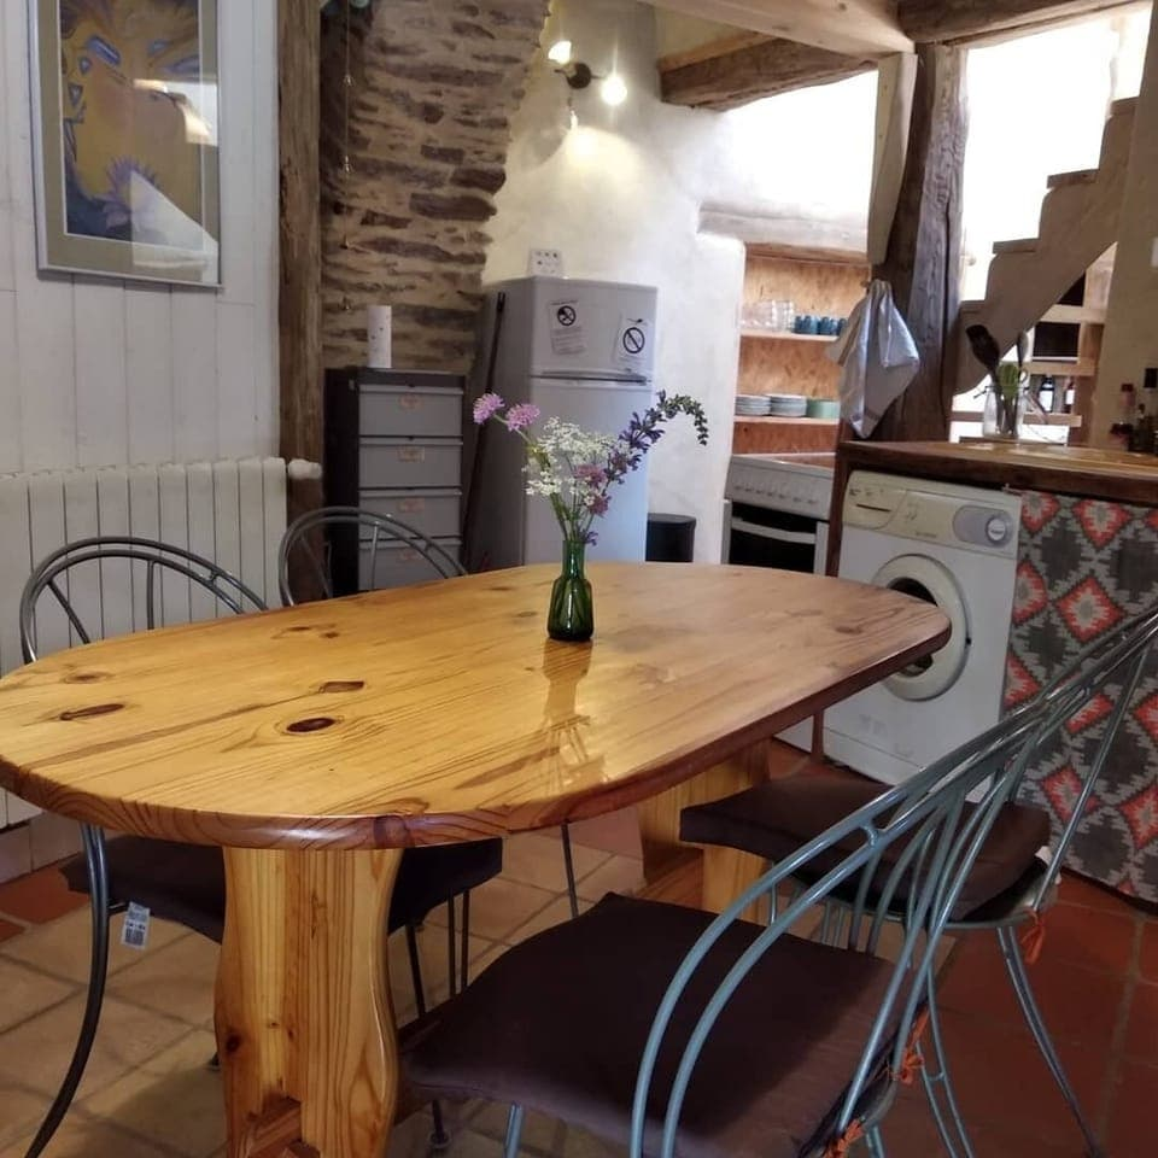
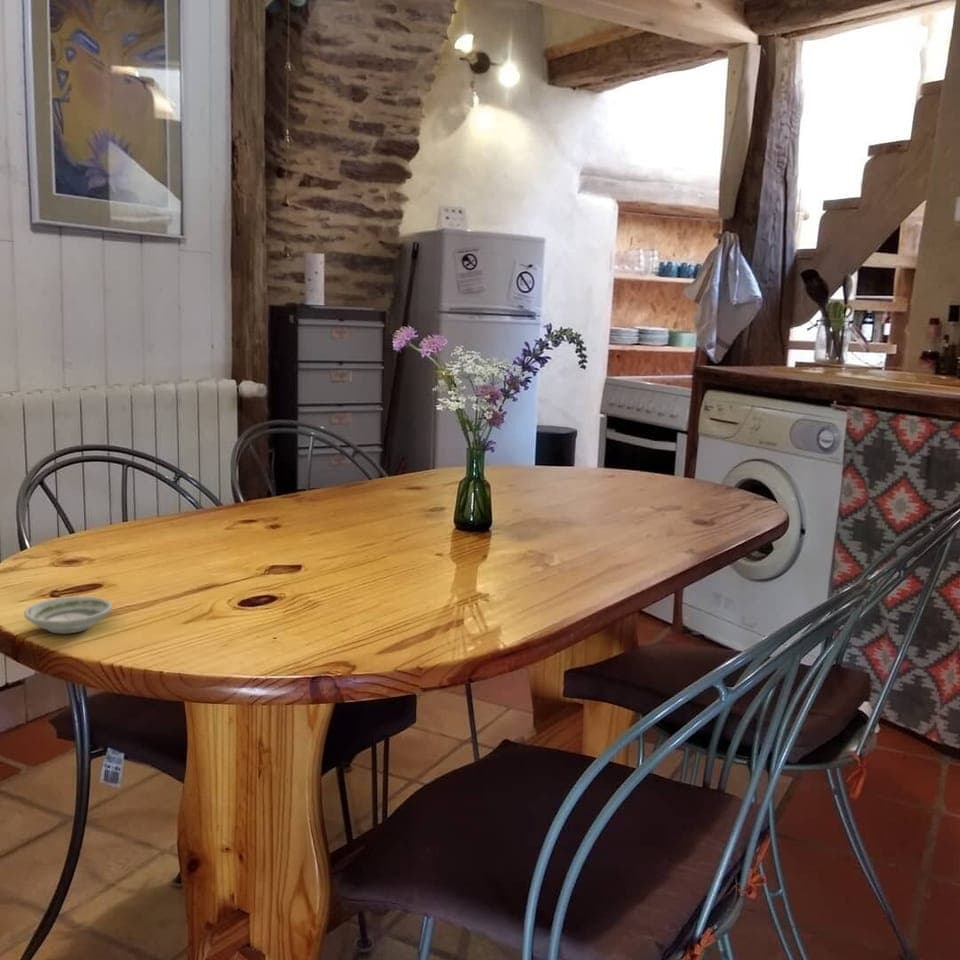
+ saucer (69, 617)
